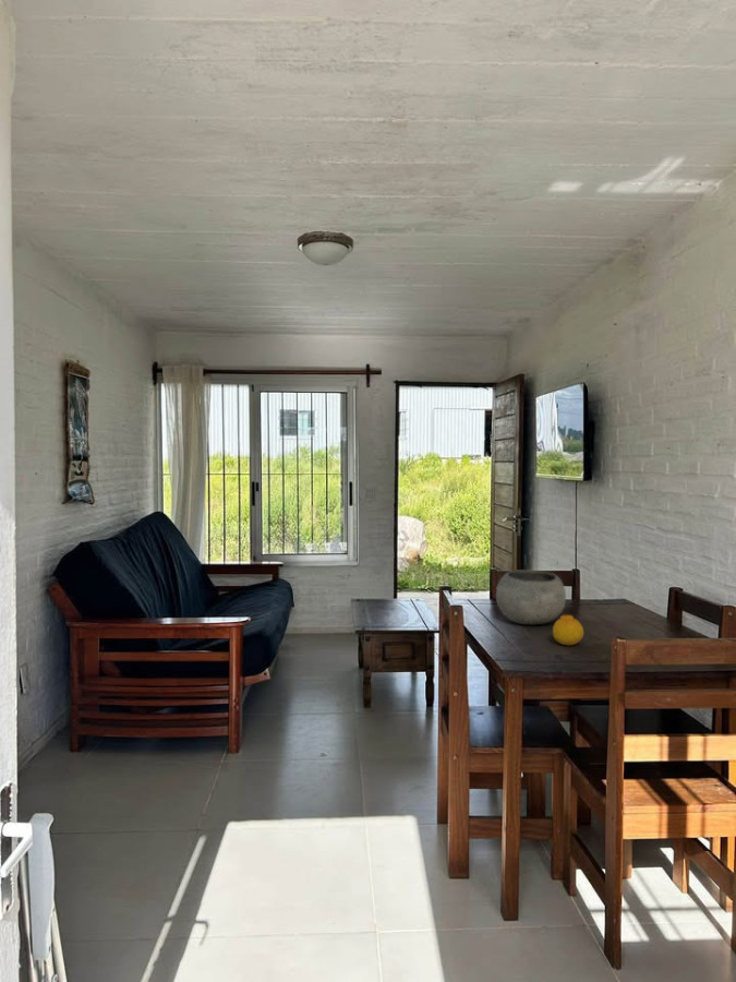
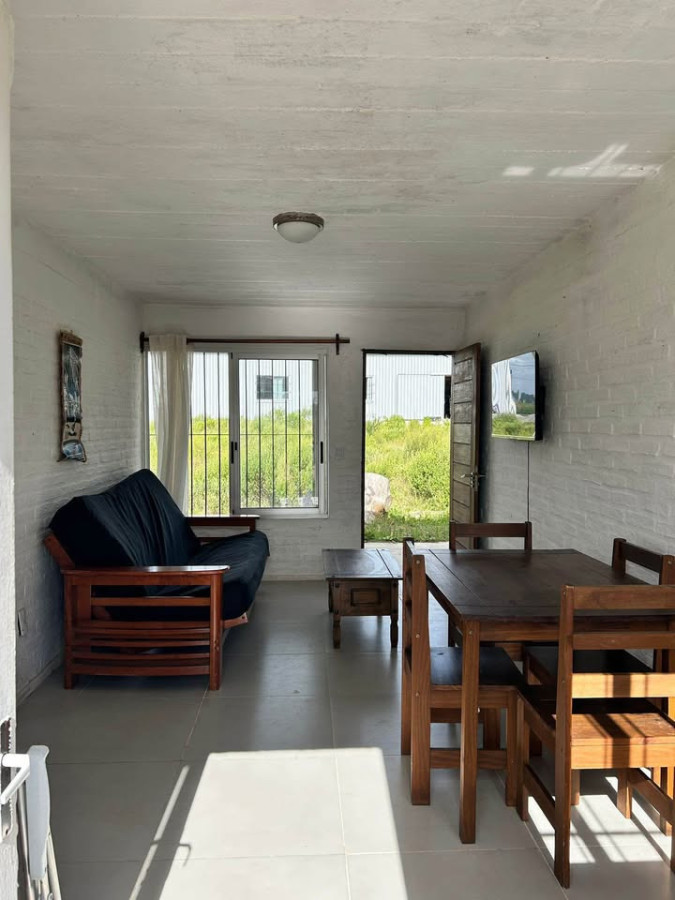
- bowl (530, 597)
- fruit (567, 630)
